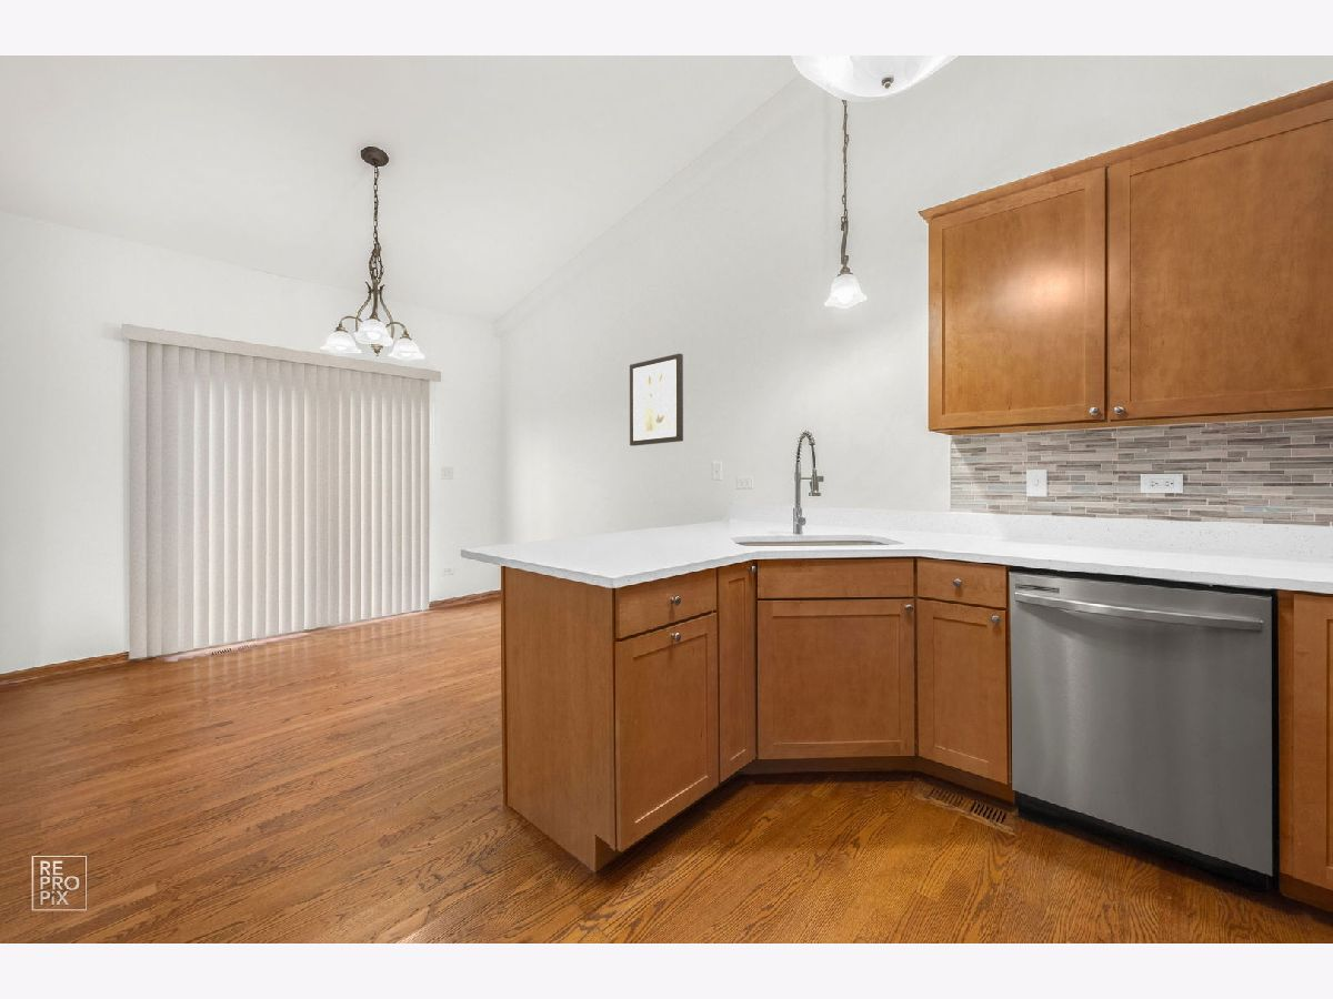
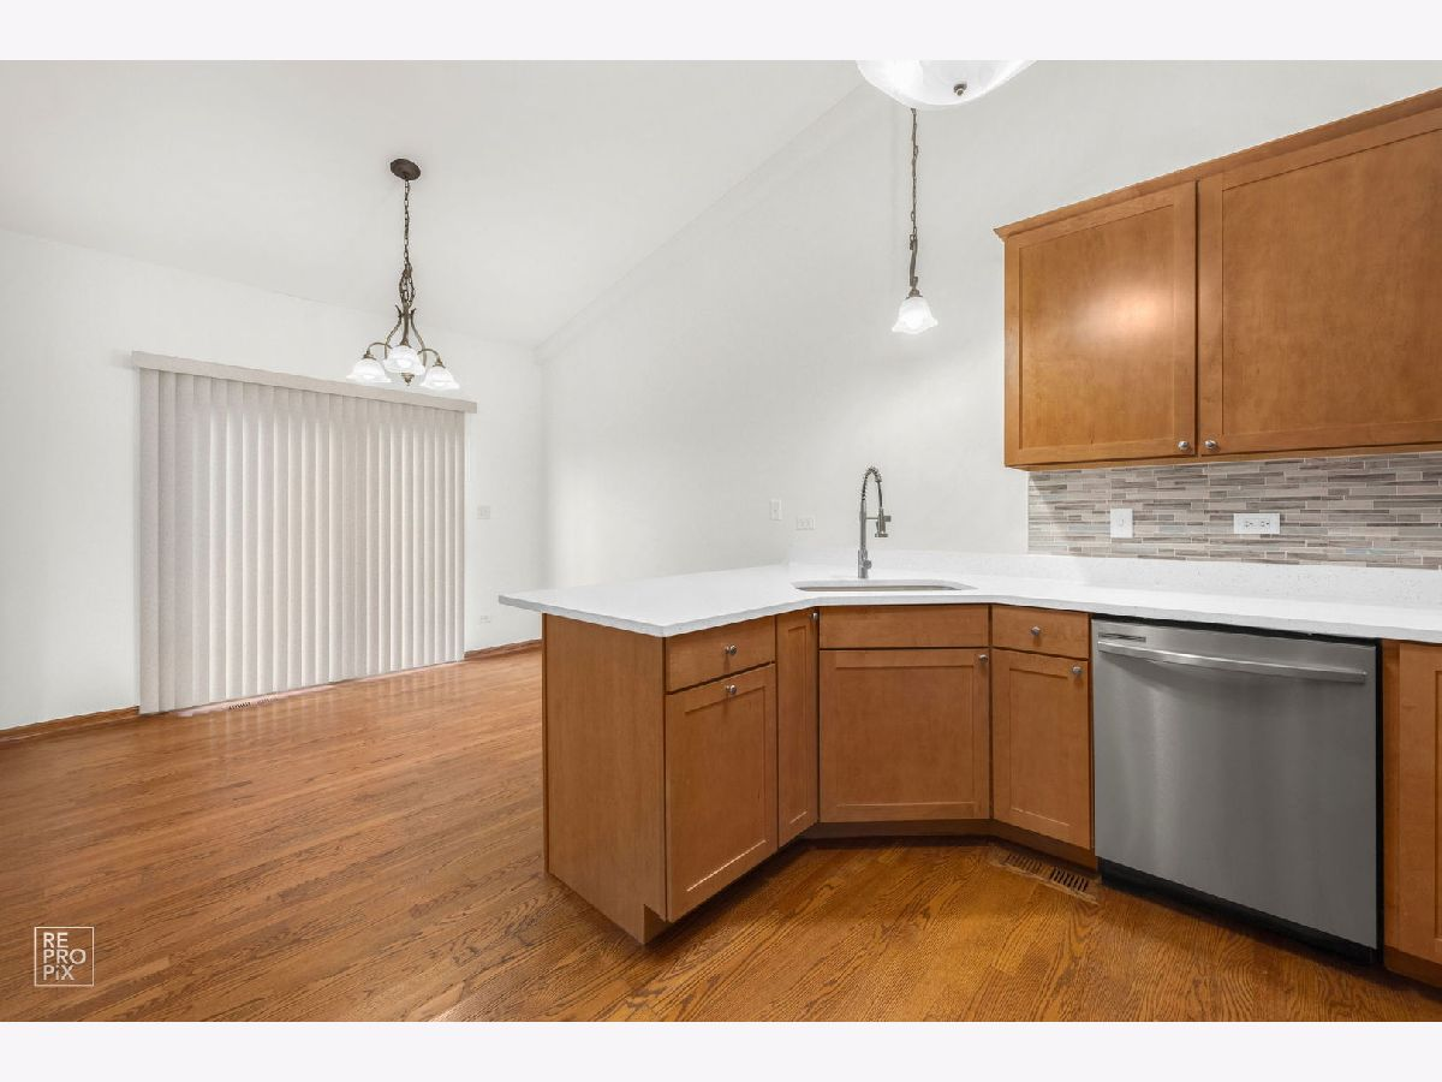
- wall art (655, 401)
